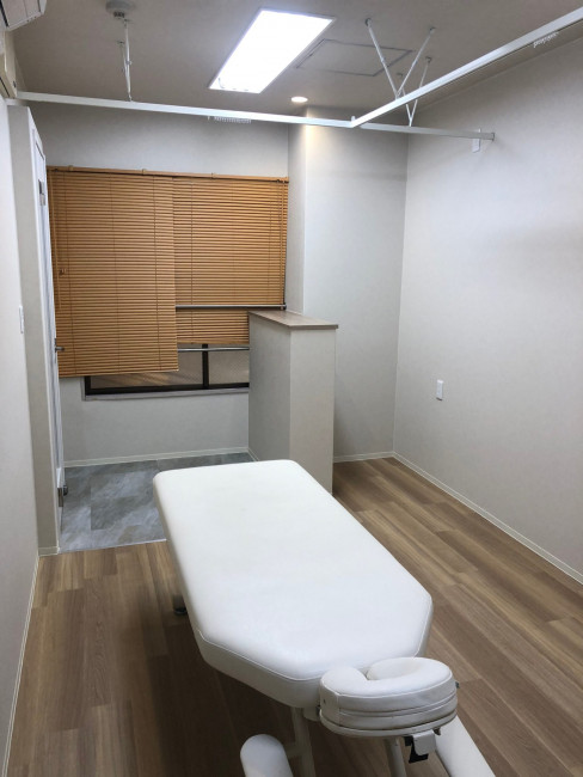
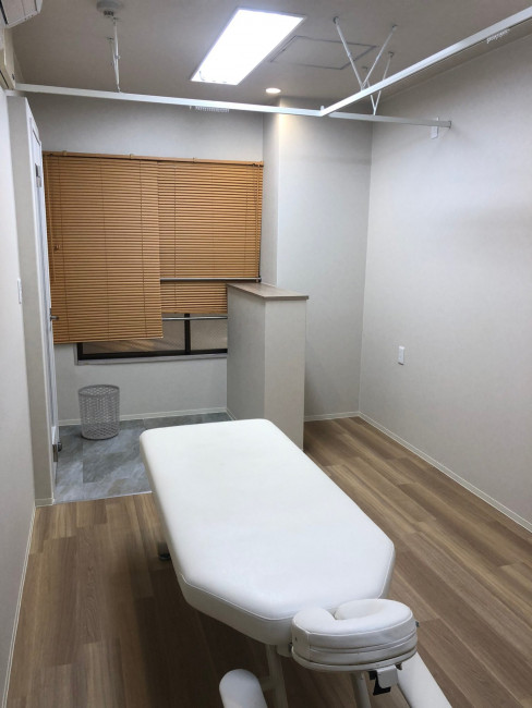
+ waste bin (99, 412)
